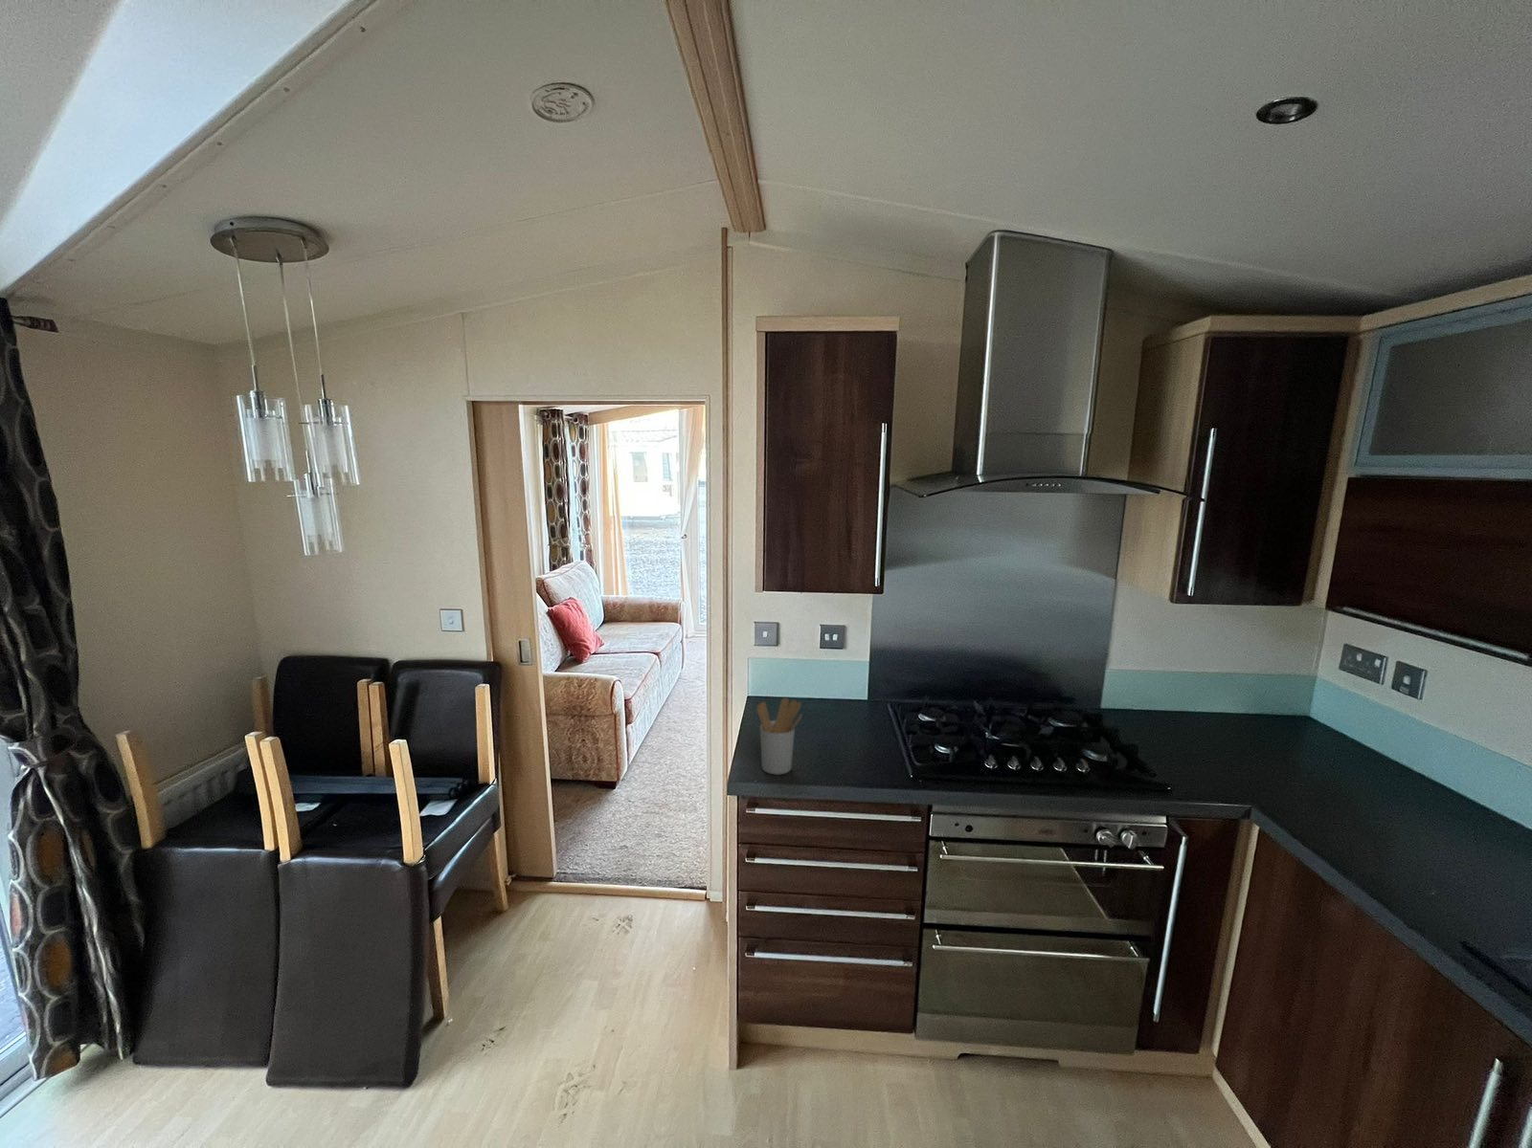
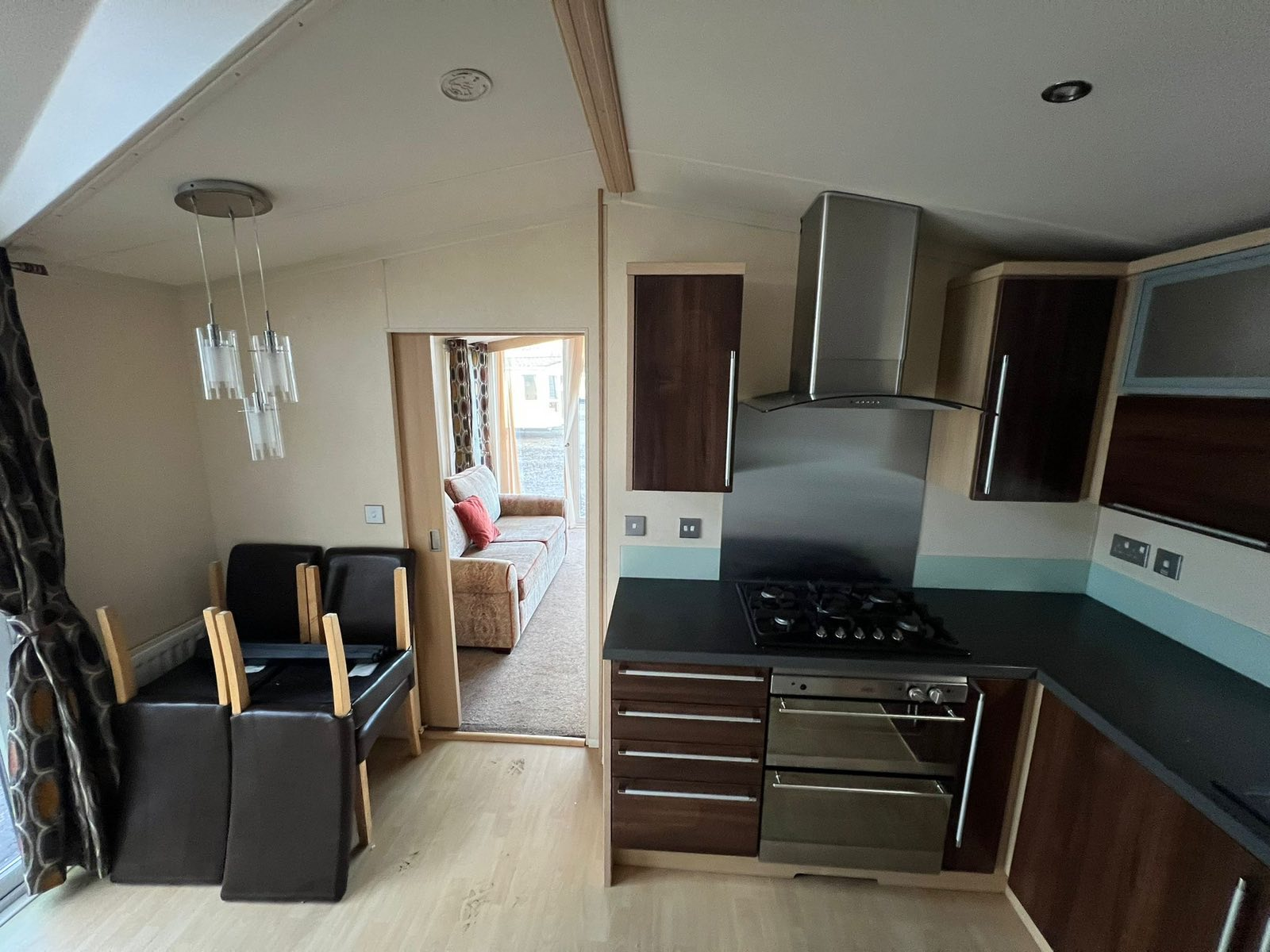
- utensil holder (782, 733)
